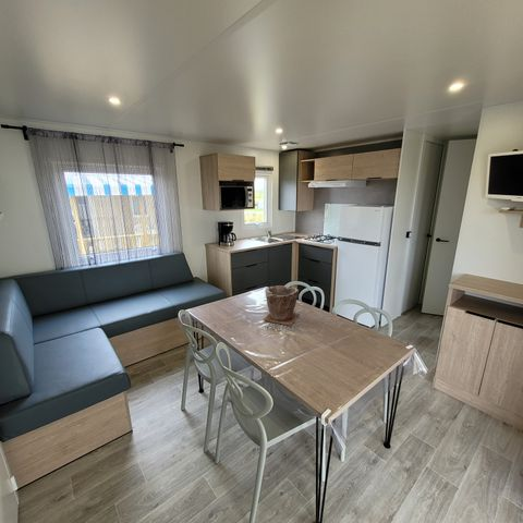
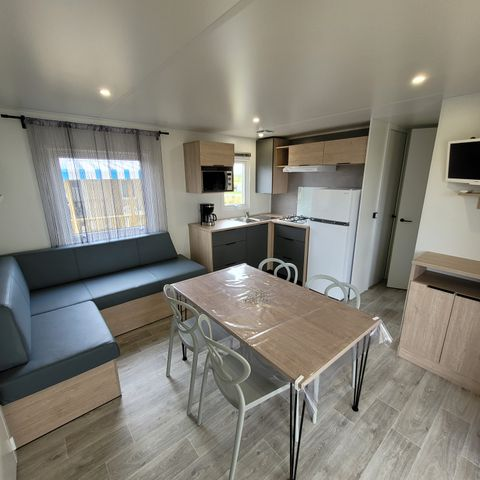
- plant pot (281, 303)
